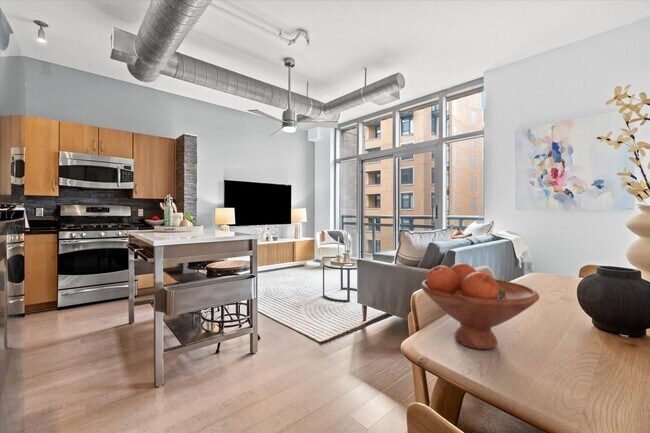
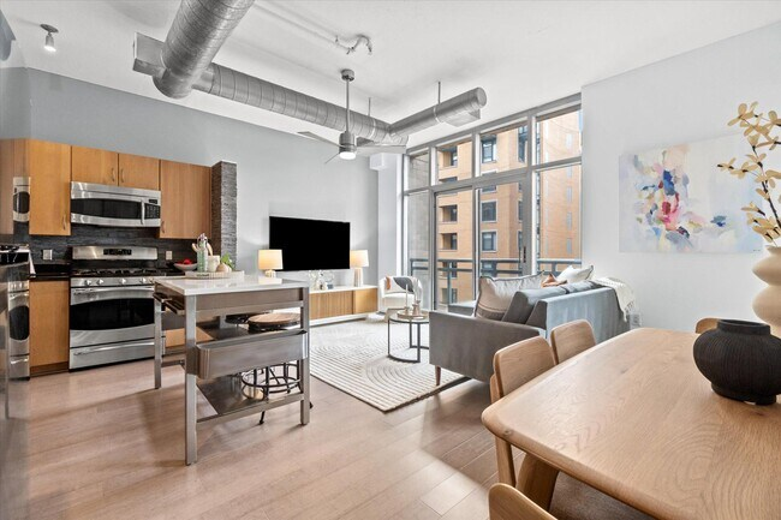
- fruit bowl (475, 303)
